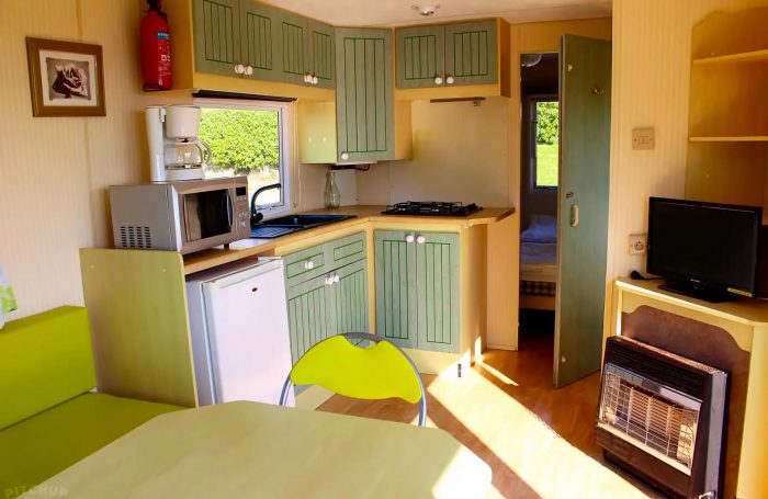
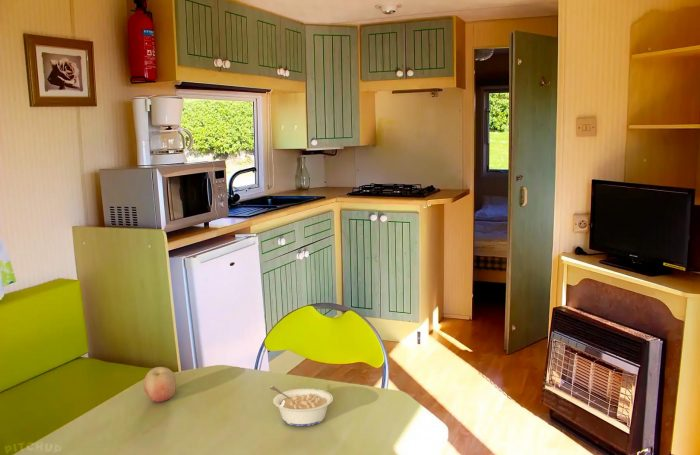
+ legume (301, 406)
+ fruit (160, 384)
